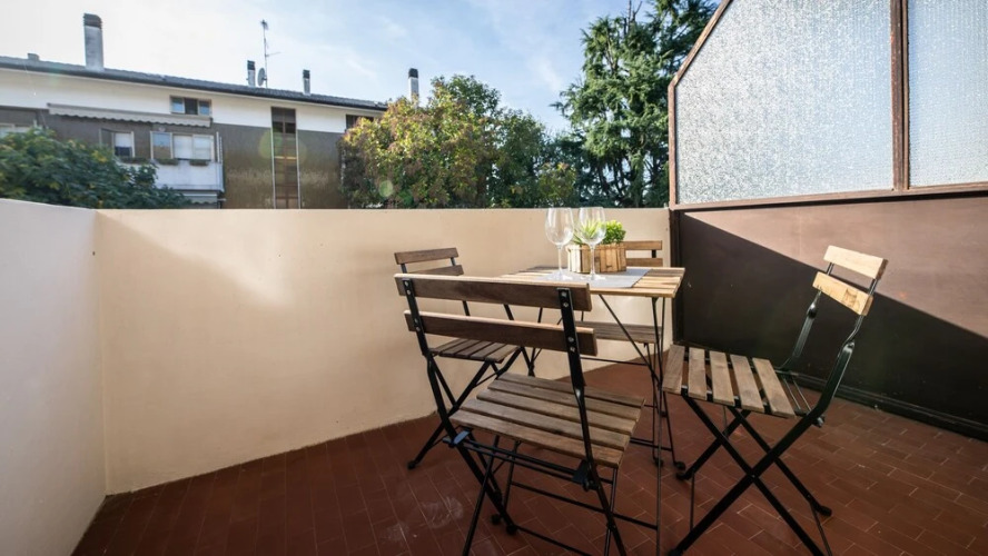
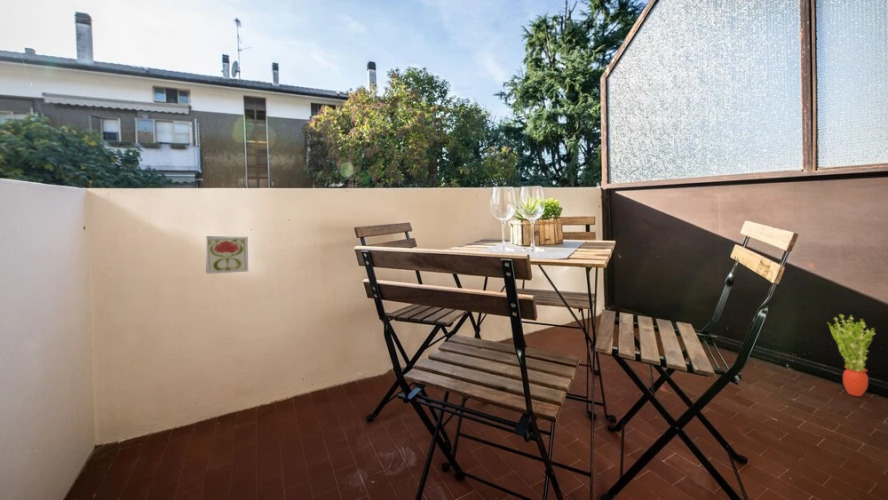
+ potted plant (848, 355)
+ decorative tile (227, 254)
